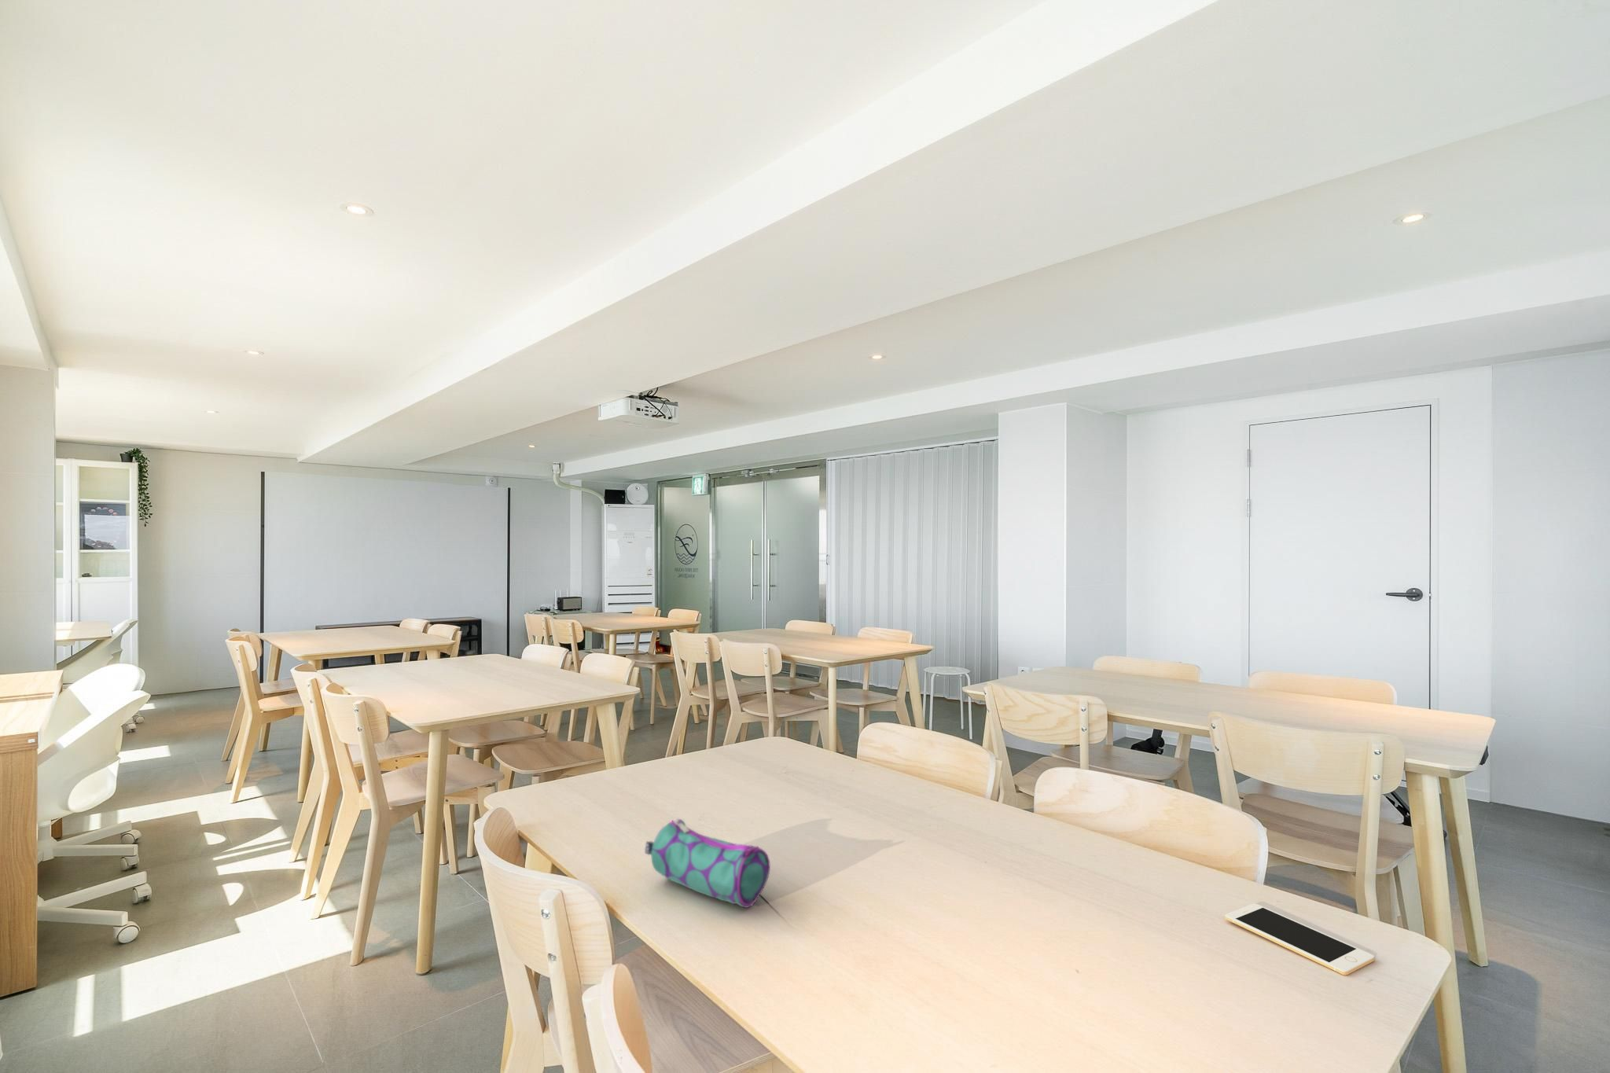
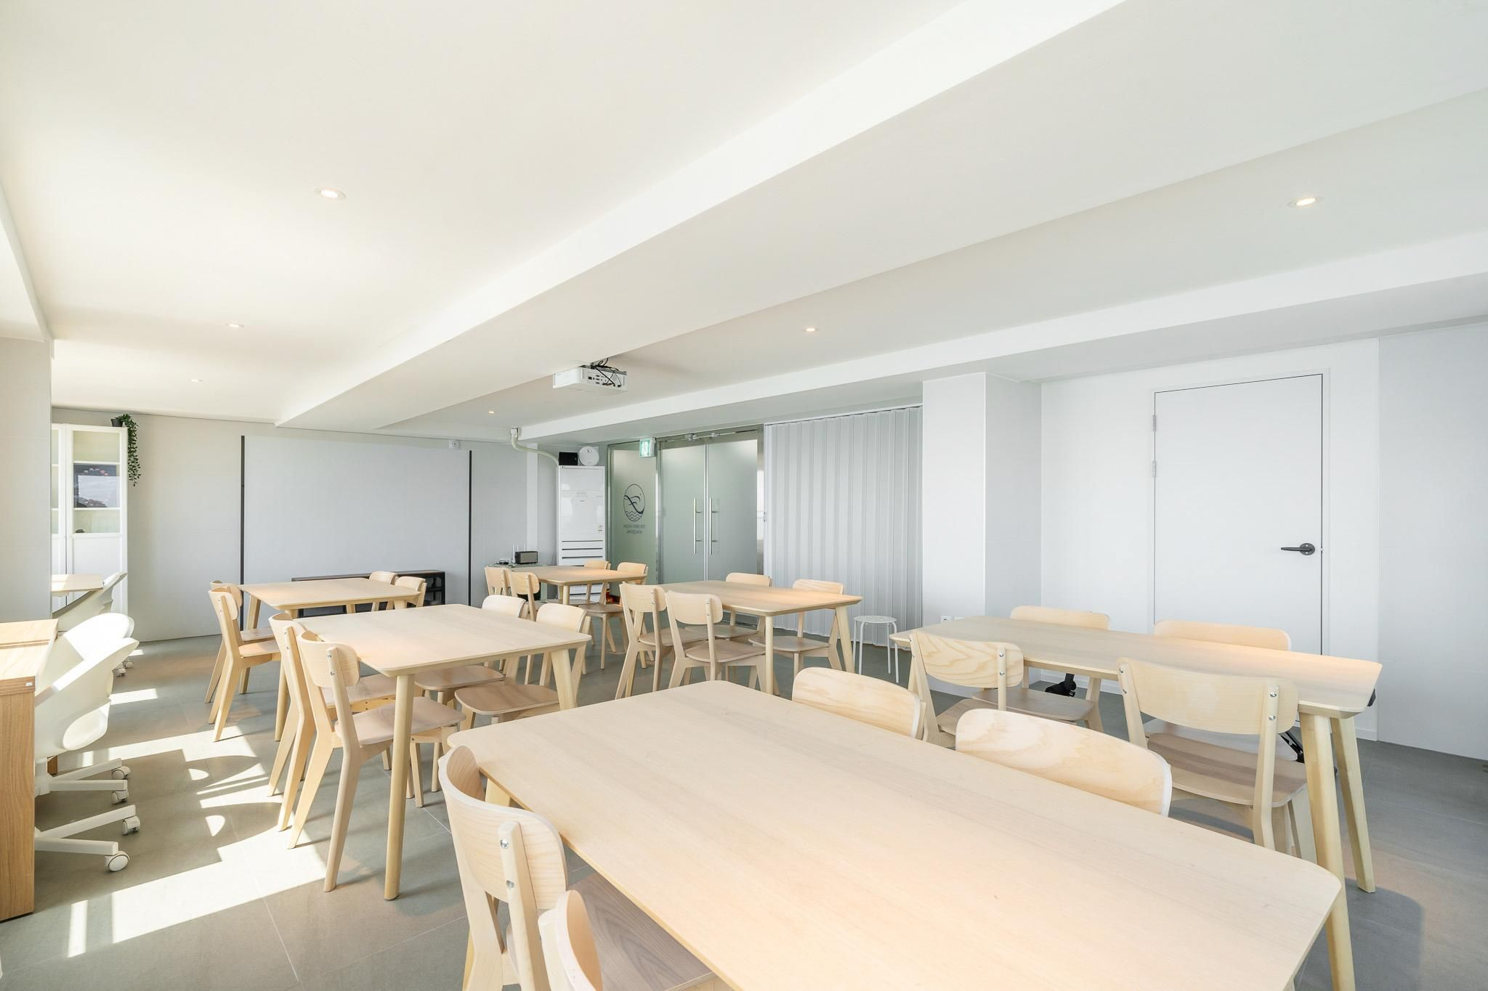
- pencil case (707, 860)
- cell phone (1295, 936)
